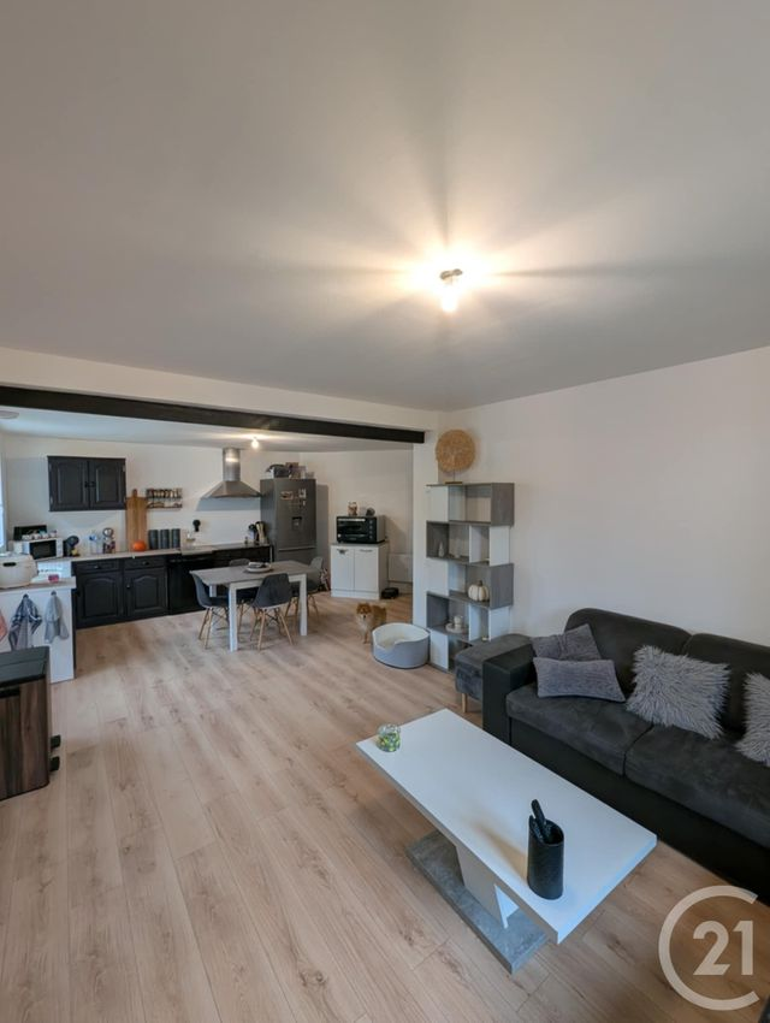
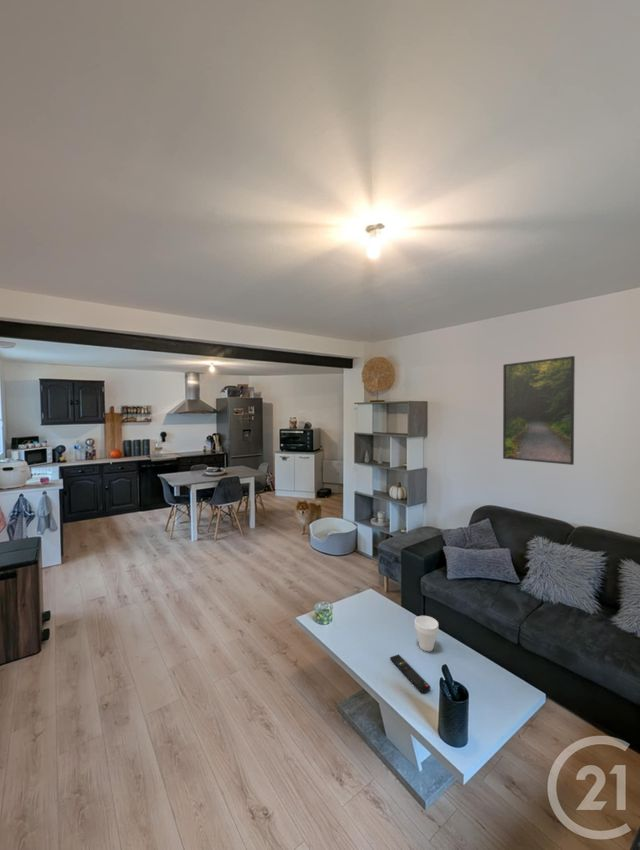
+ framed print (536, 411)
+ remote control (409, 672)
+ cup (426, 634)
